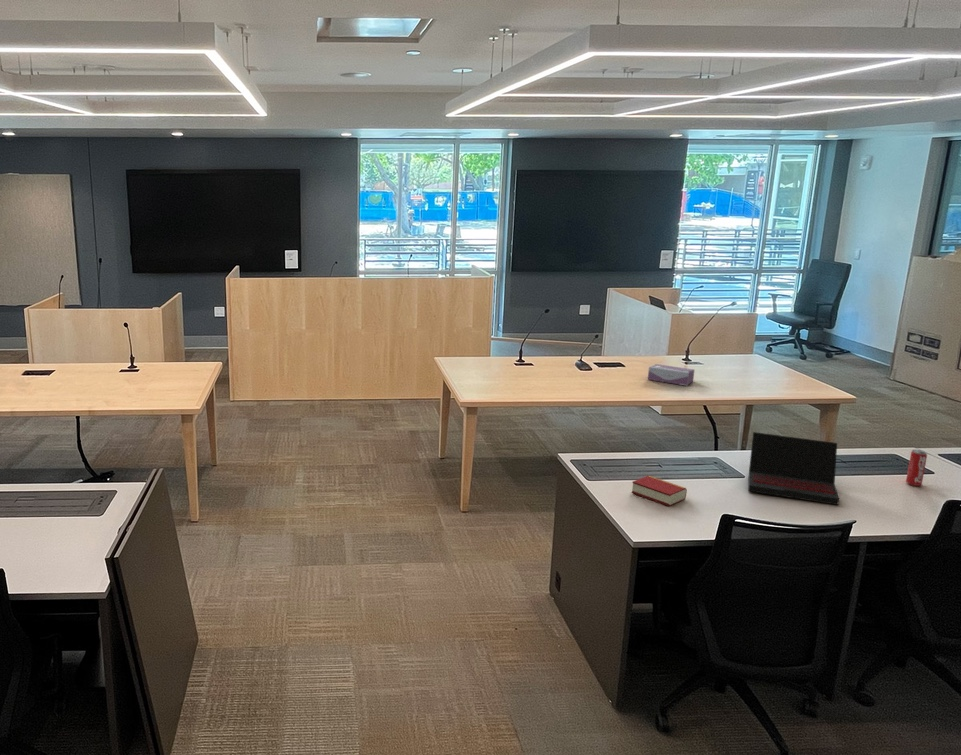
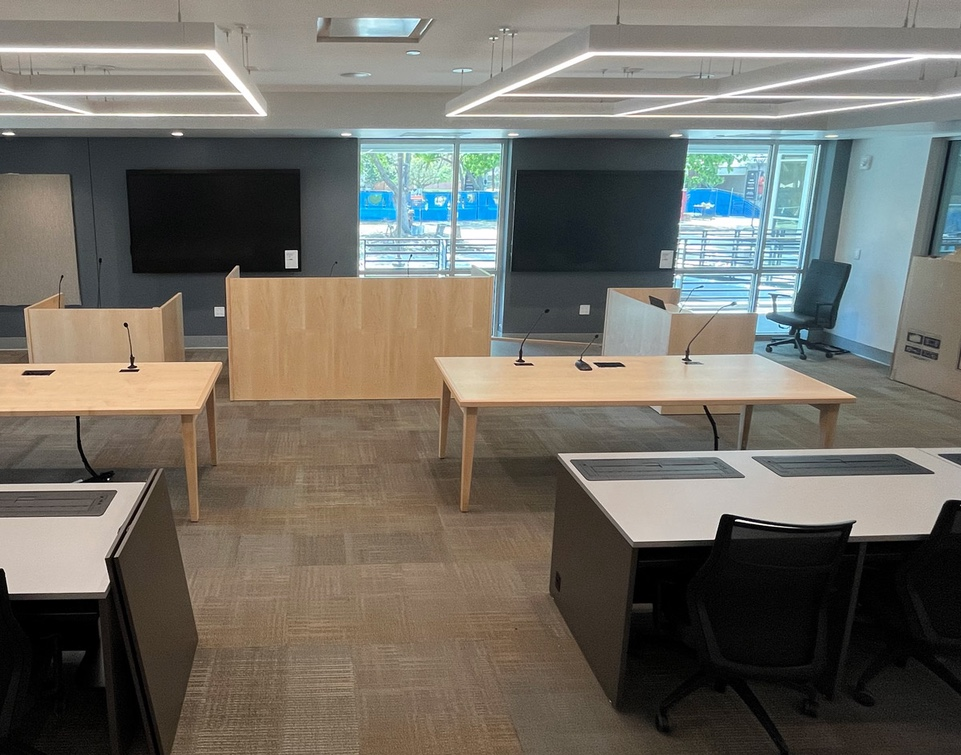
- book (659, 490)
- laptop (793, 466)
- tissue box (671, 374)
- beverage can (916, 467)
